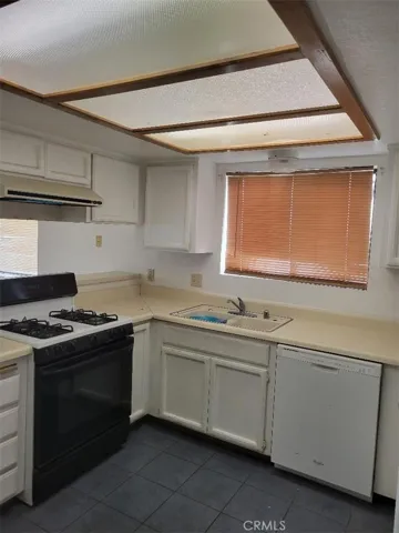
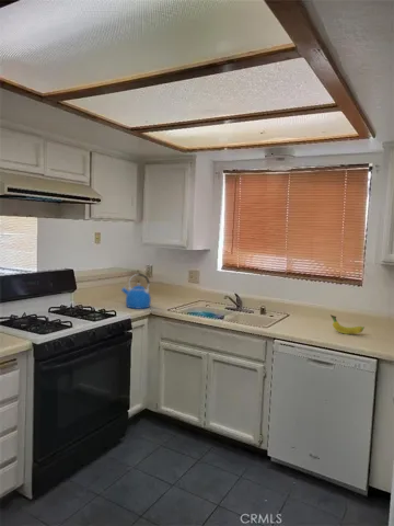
+ fruit (345, 327)
+ kettle (136, 289)
